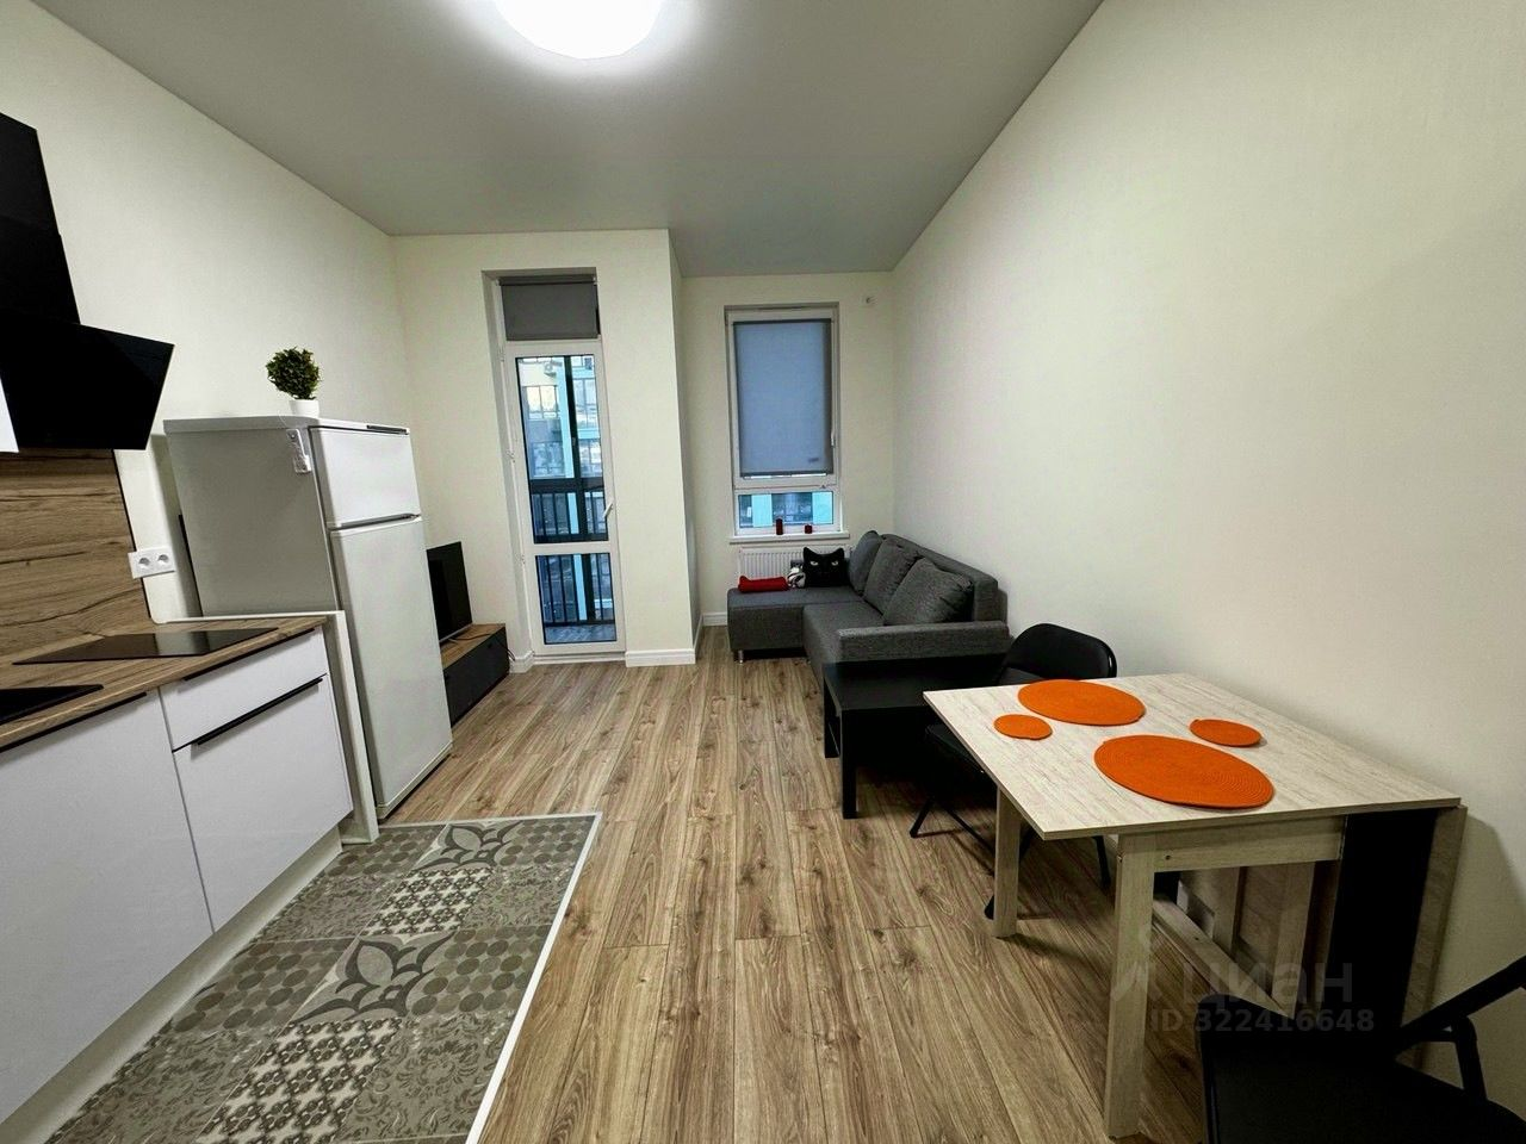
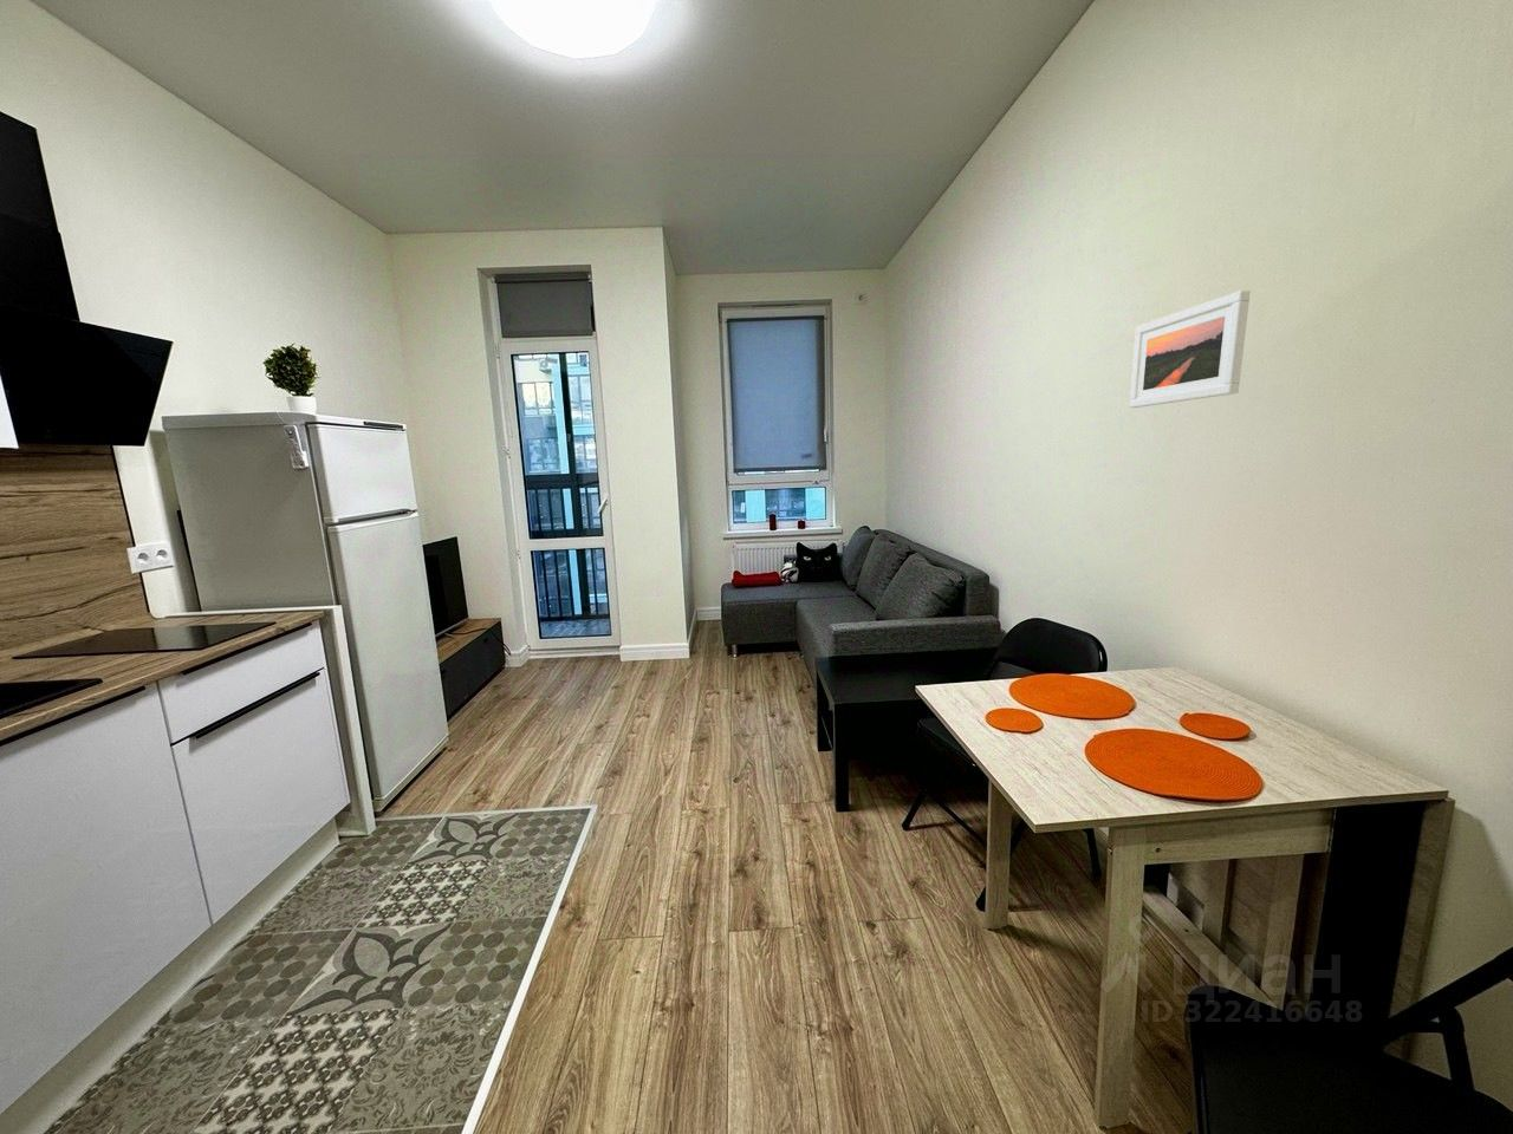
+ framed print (1182, 355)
